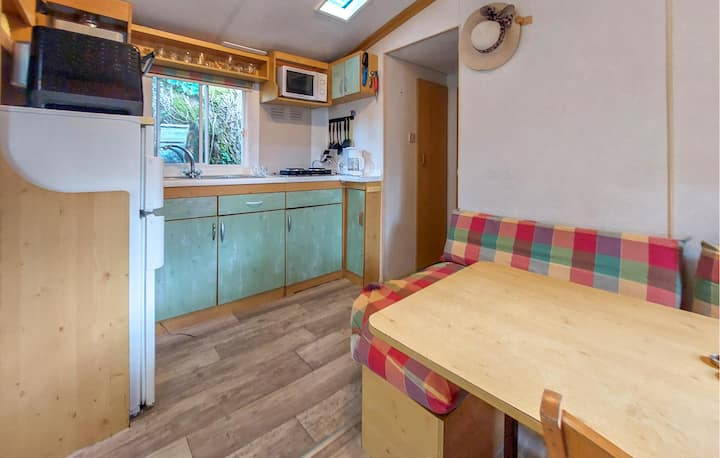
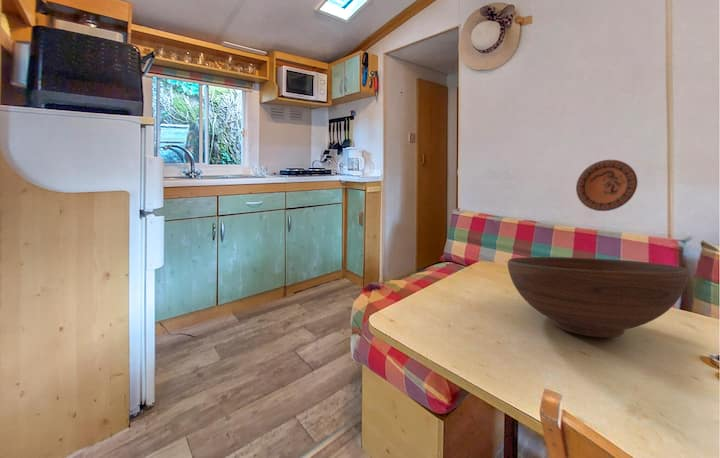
+ decorative plate (605, 185)
+ fruit bowl (586, 296)
